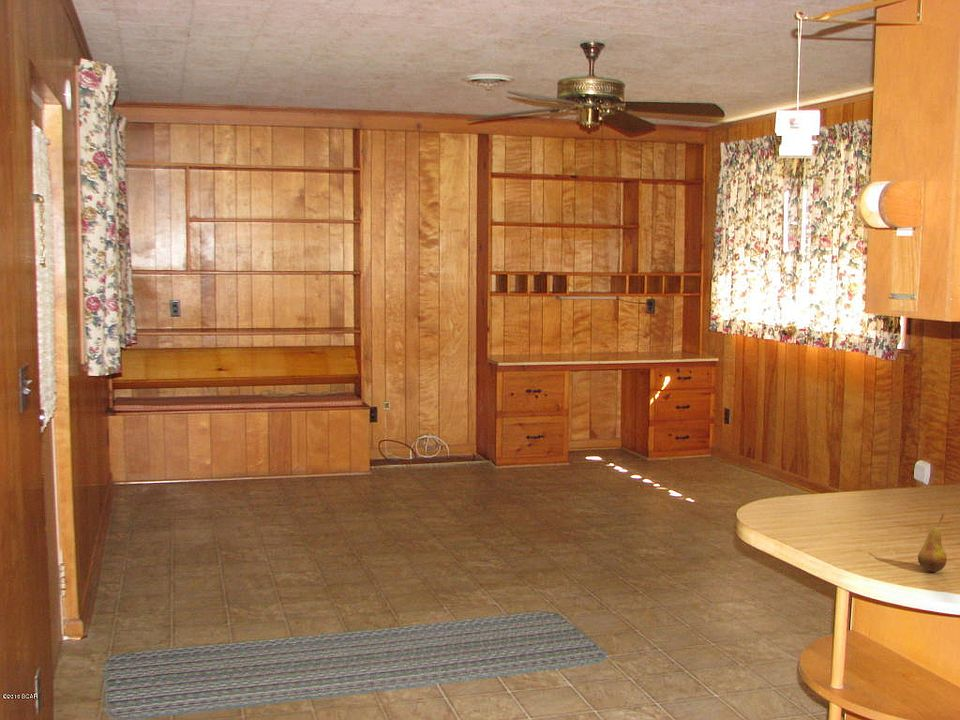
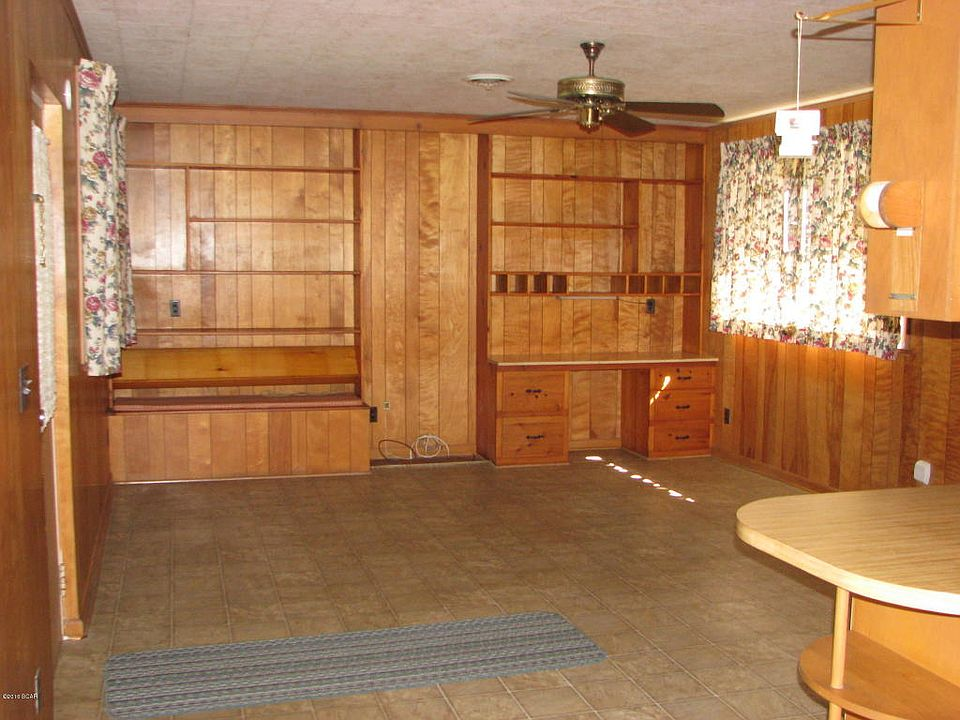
- fruit (932, 543)
